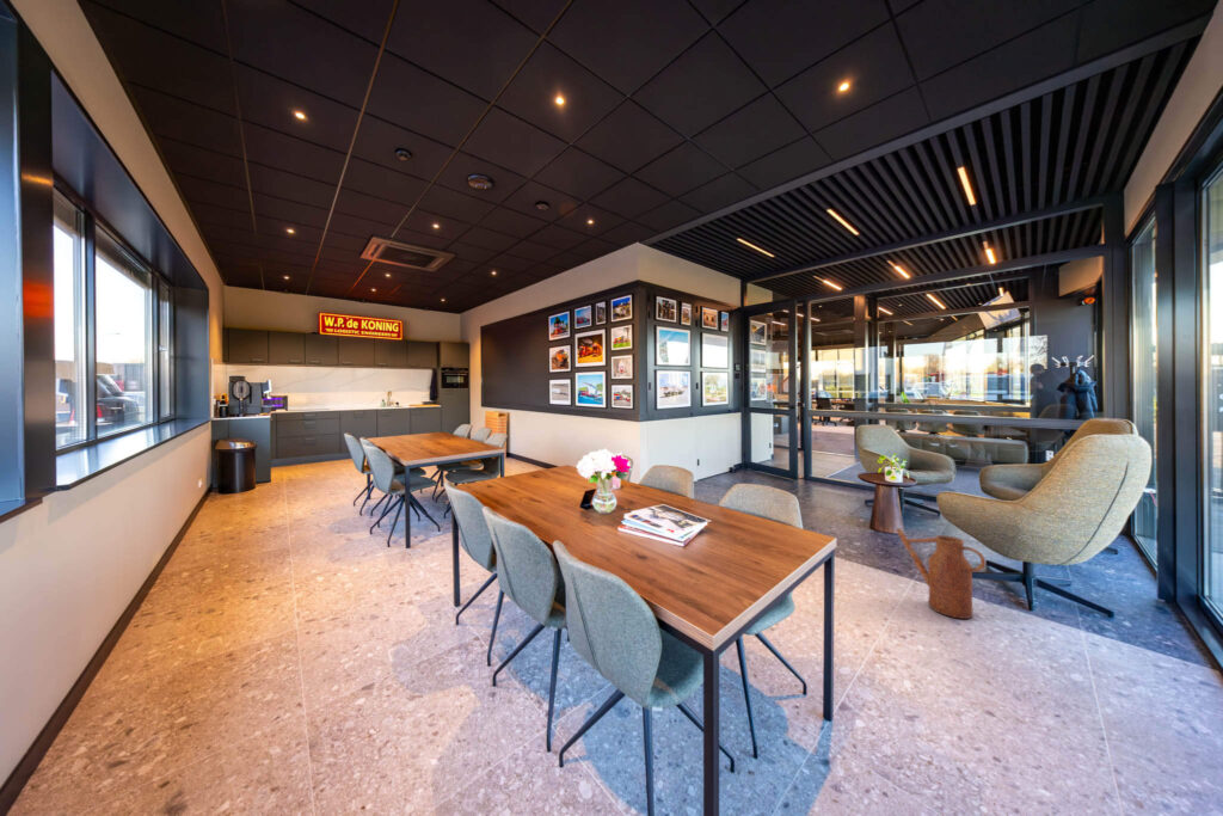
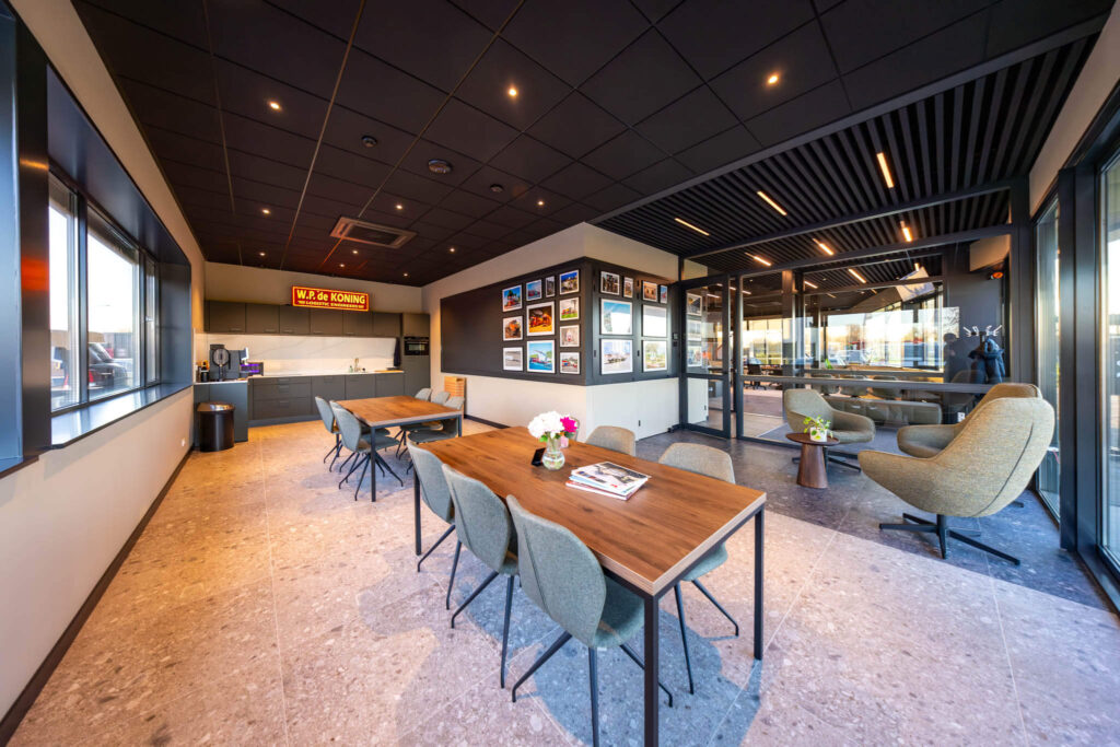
- watering can (938, 570)
